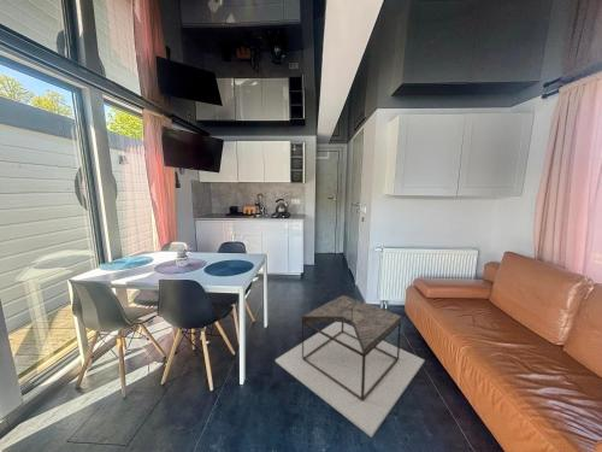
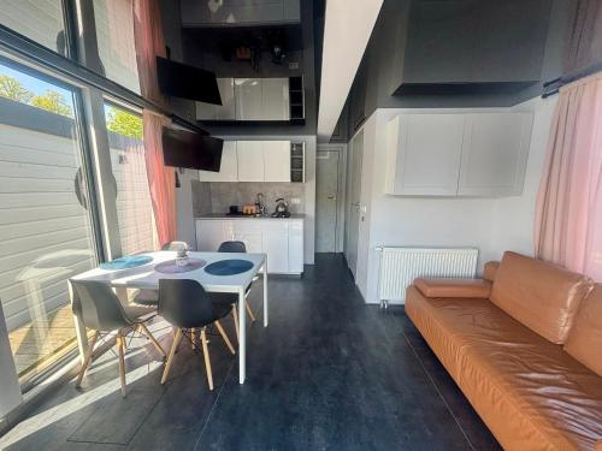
- coffee table (350, 333)
